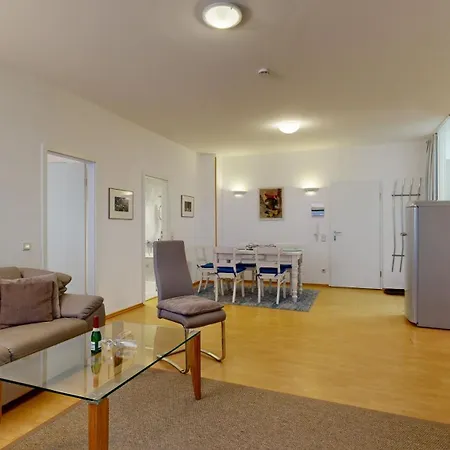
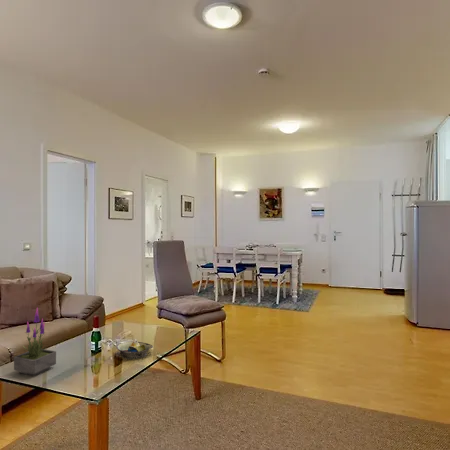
+ decorative bowl (137, 346)
+ potted plant (35, 338)
